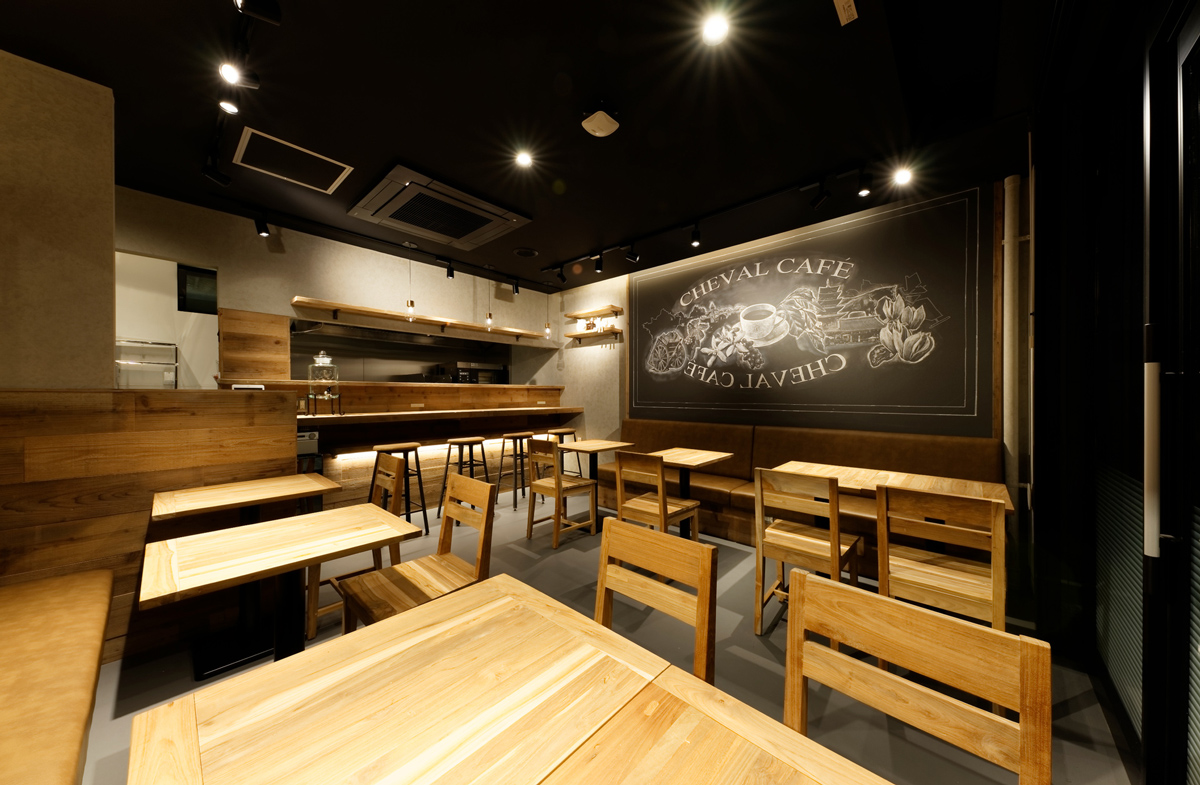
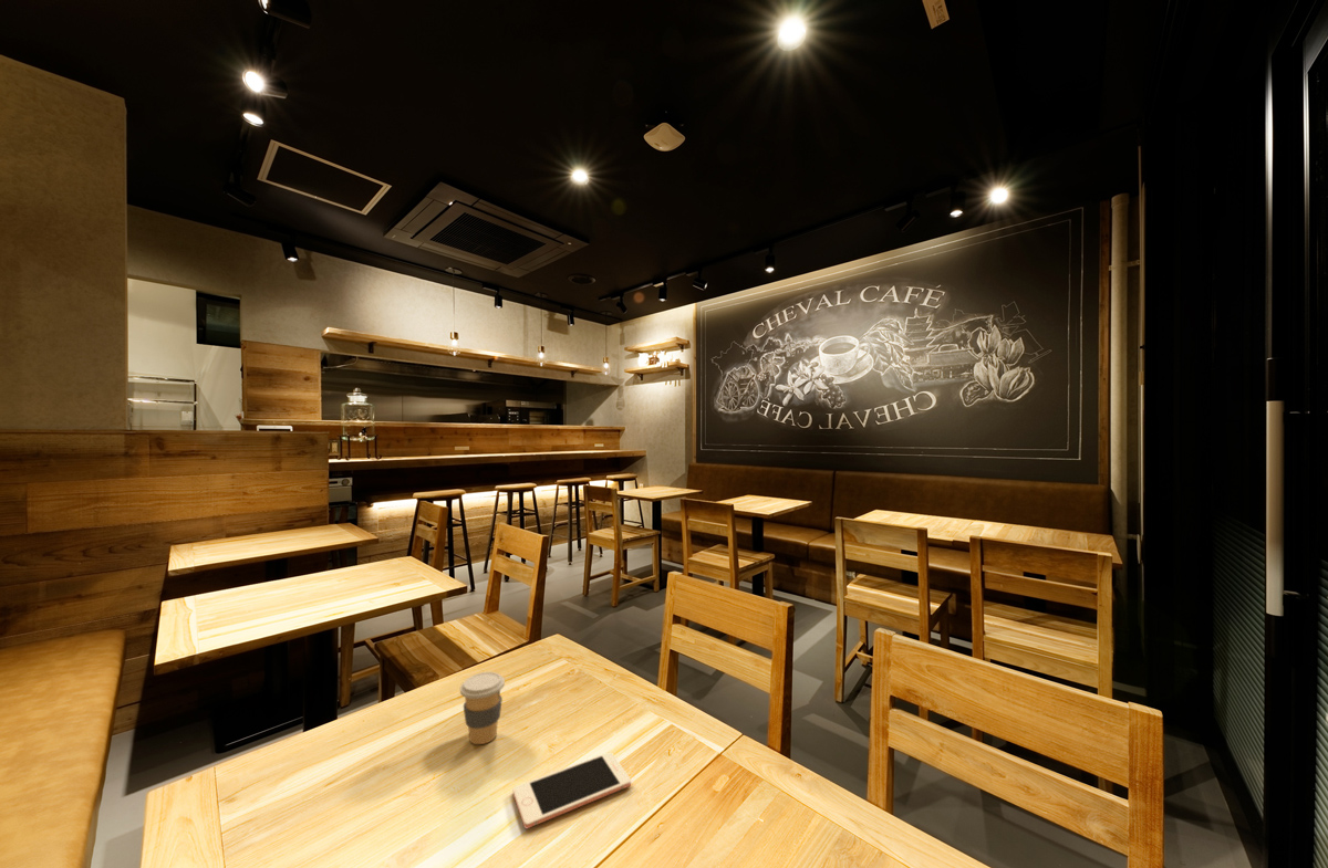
+ cell phone (572, 786)
+ coffee cup (483, 708)
